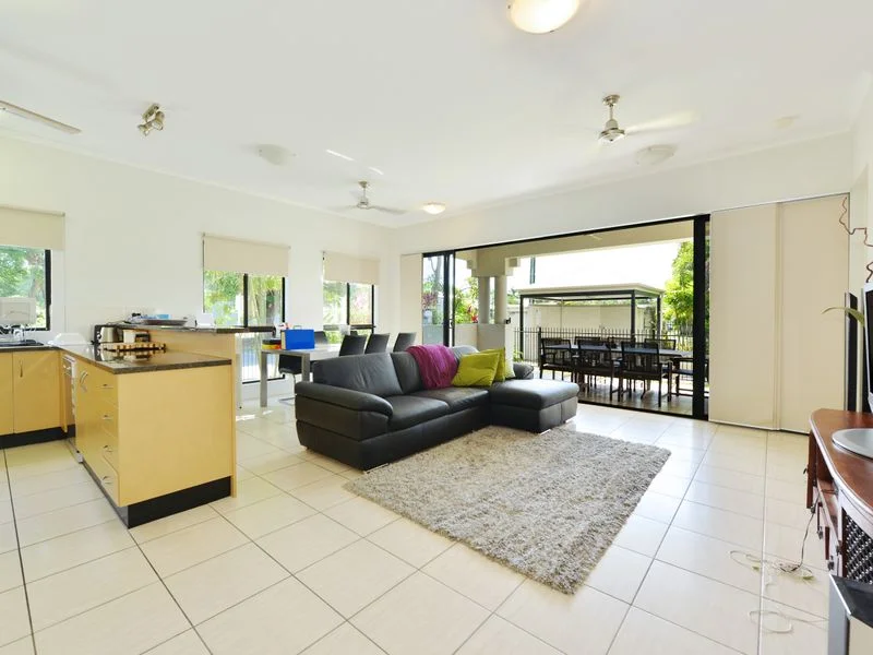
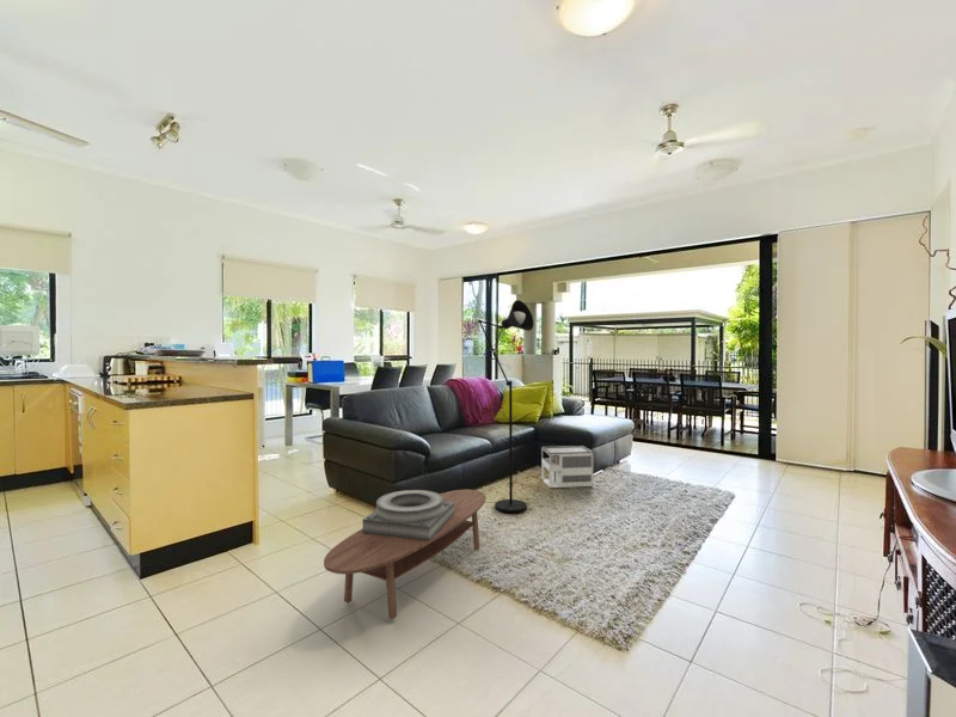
+ decorative bowl (410, 510)
+ floor lamp (509, 403)
+ architectural model (566, 465)
+ coffee table (419, 546)
